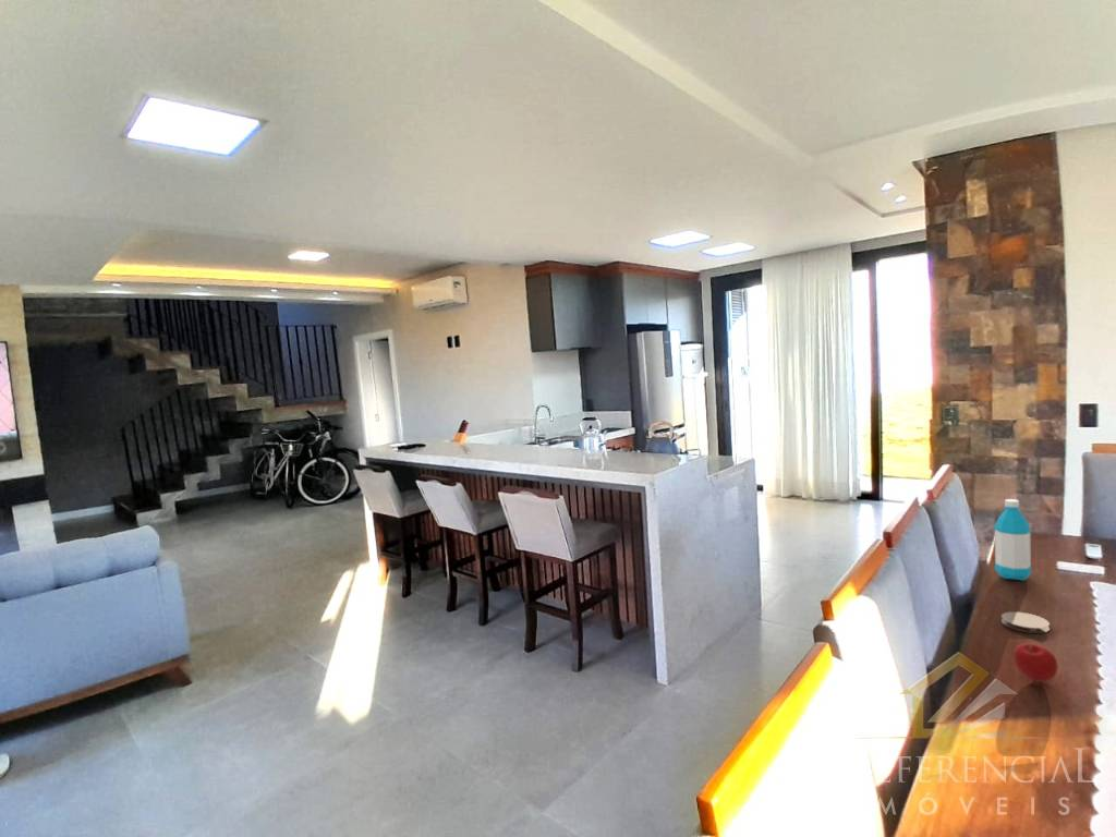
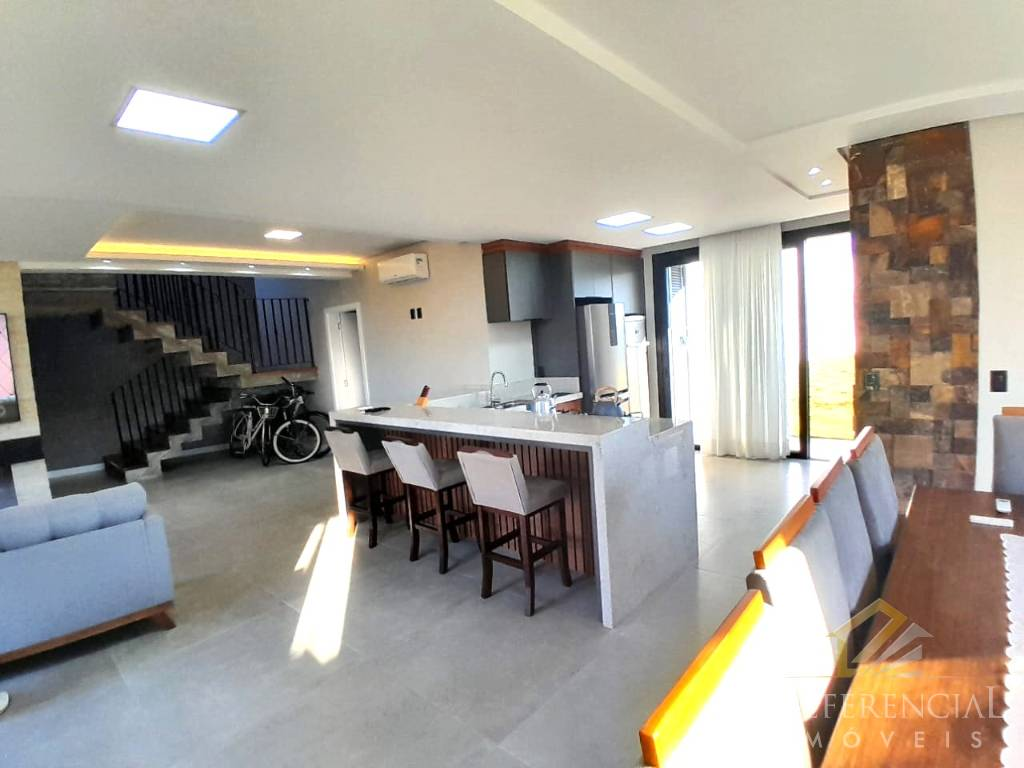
- apple (1034, 663)
- coaster (1024, 621)
- water bottle (1012, 538)
